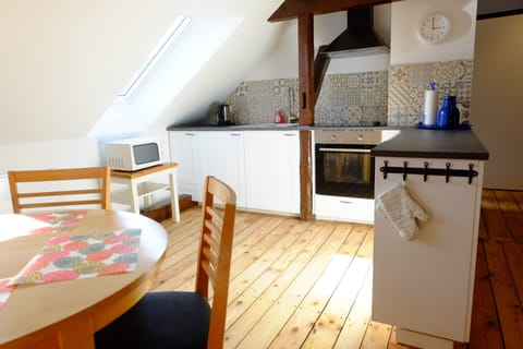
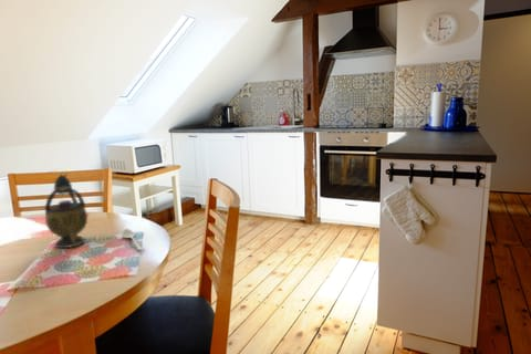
+ spoon (133, 238)
+ teapot (67, 211)
